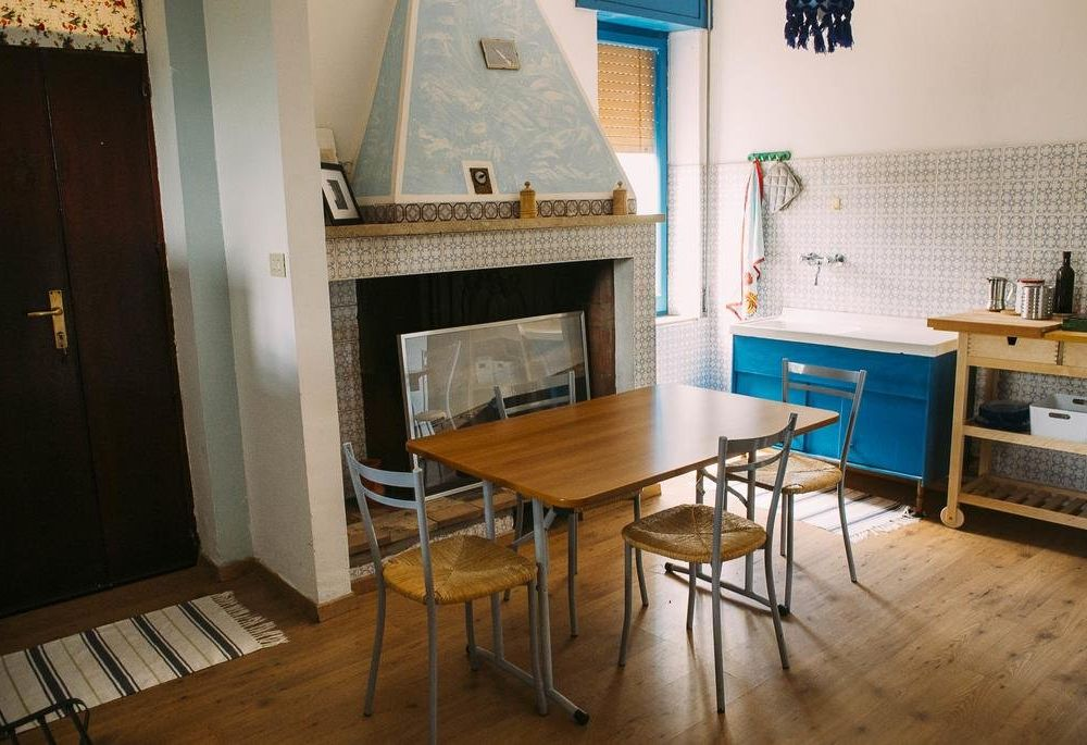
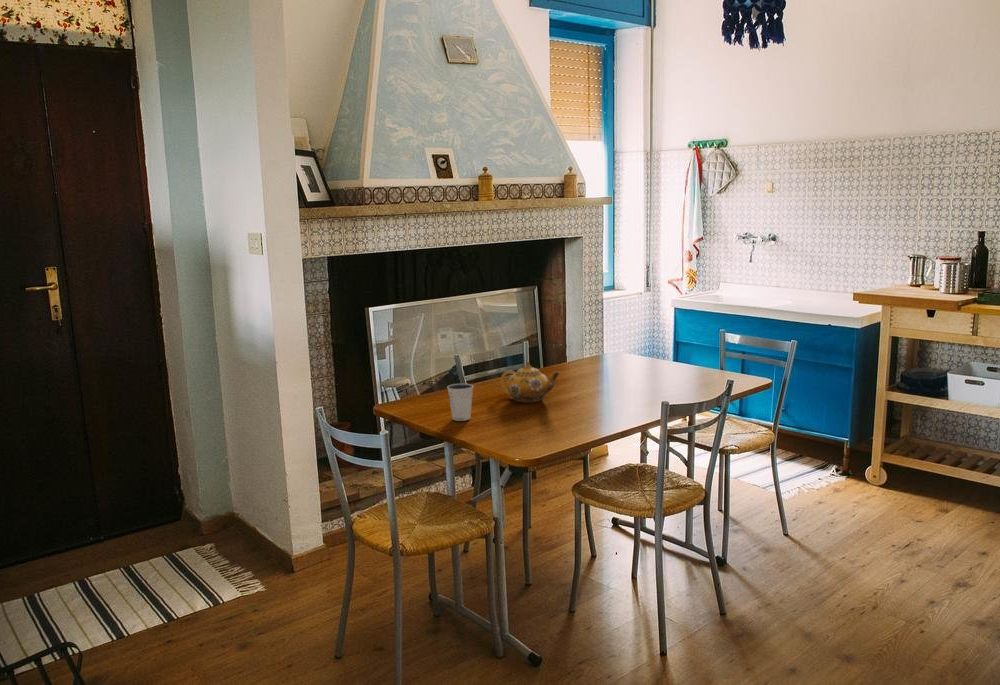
+ teapot (529, 380)
+ dixie cup (460, 402)
